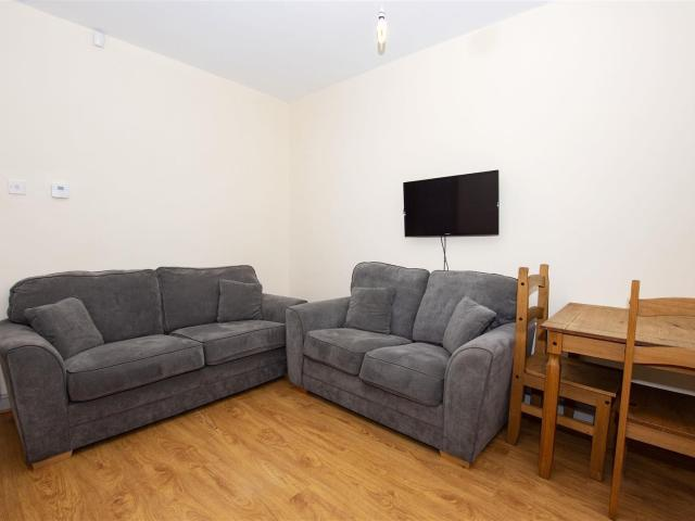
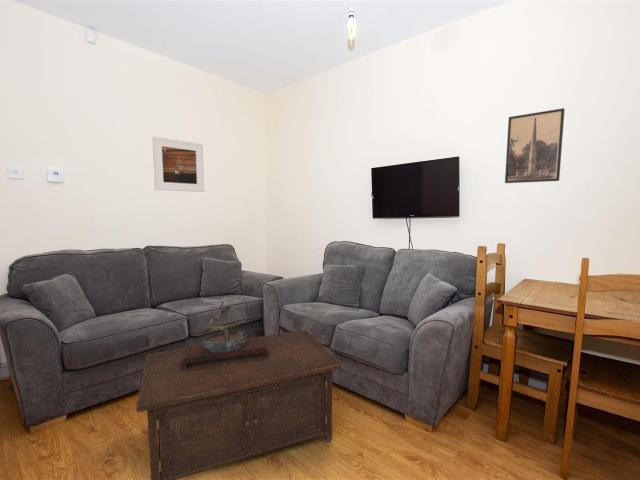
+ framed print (179, 166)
+ cabinet (242, 397)
+ bonsai tree (225, 330)
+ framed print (533, 147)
